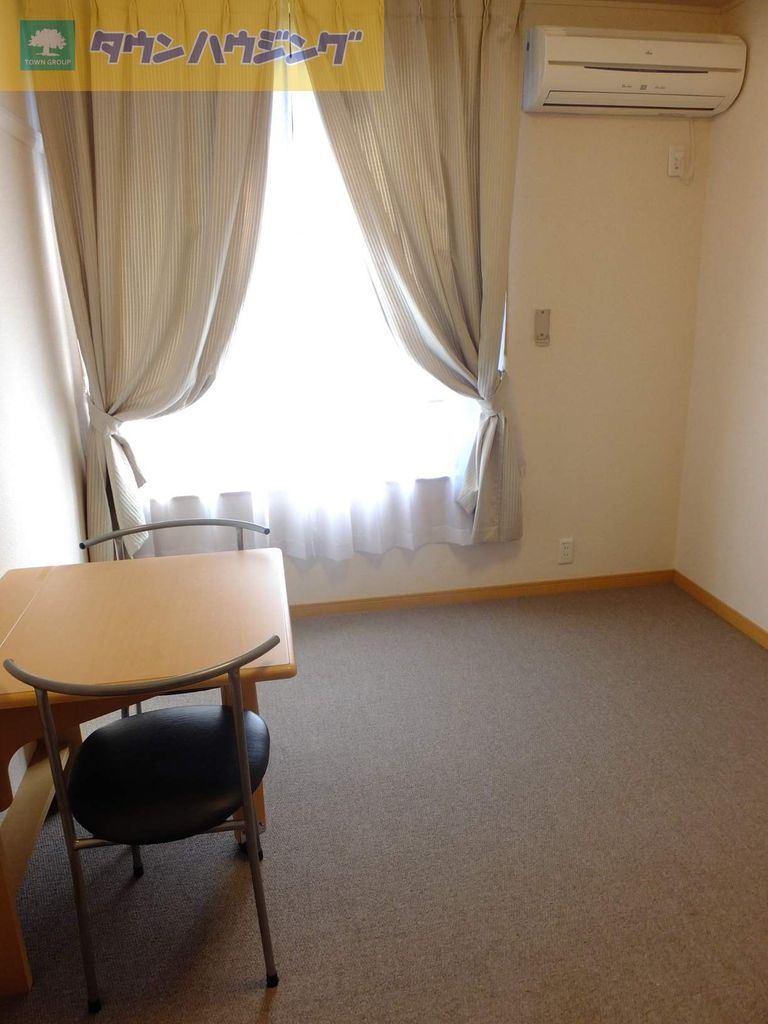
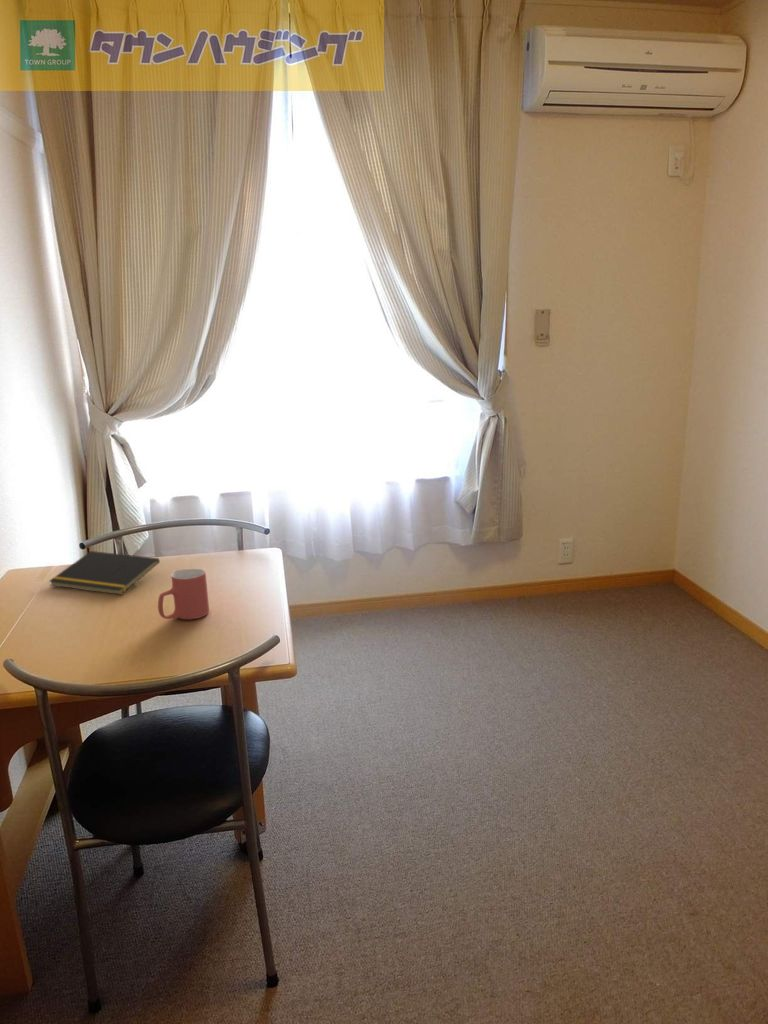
+ notepad (105, 571)
+ mug (182, 596)
